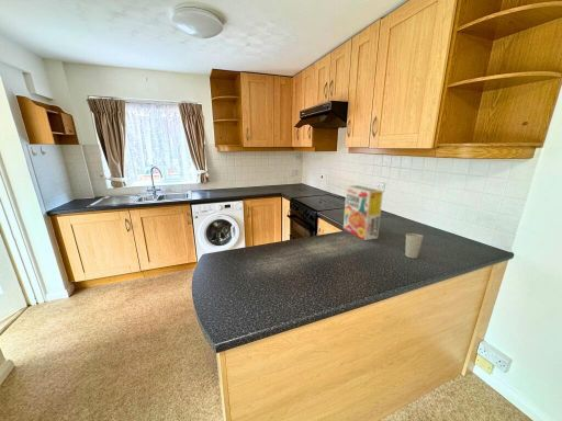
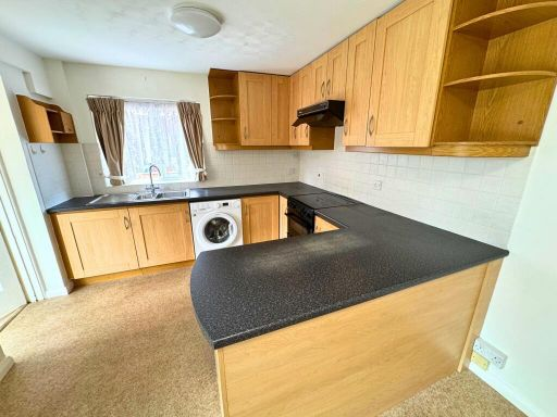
- cup (413, 244)
- cereal box (361, 210)
